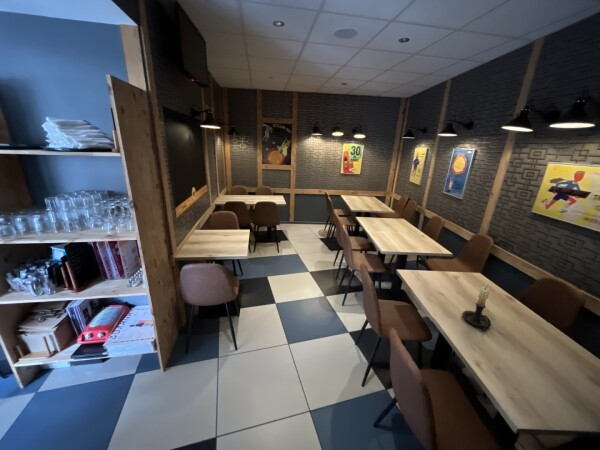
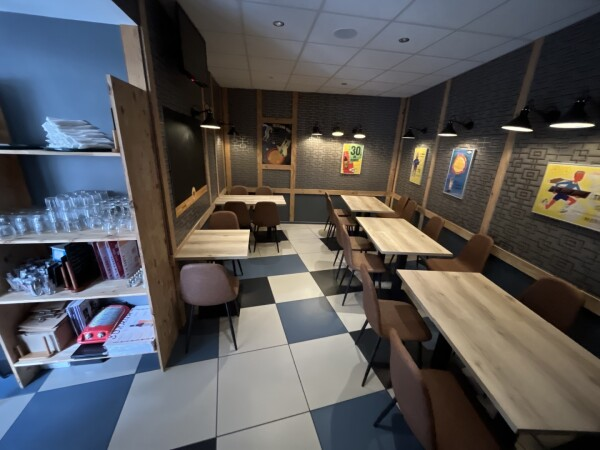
- candle holder (483, 304)
